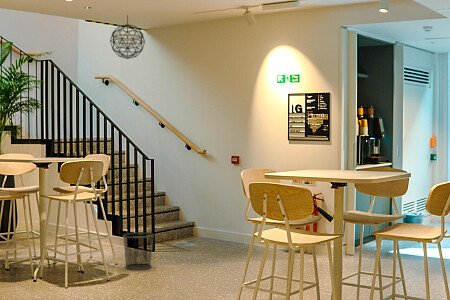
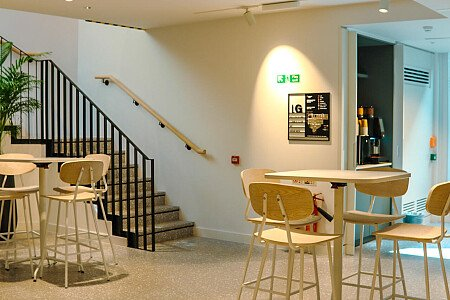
- waste bin (138, 250)
- pendant light (127, 36)
